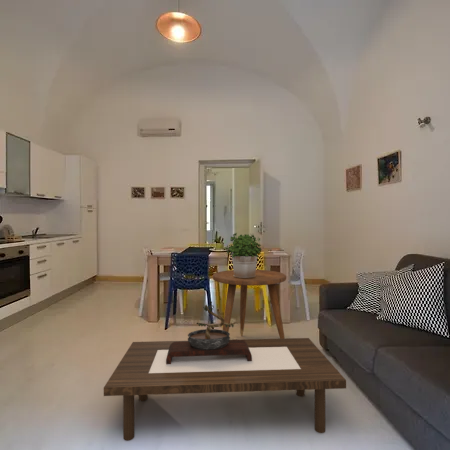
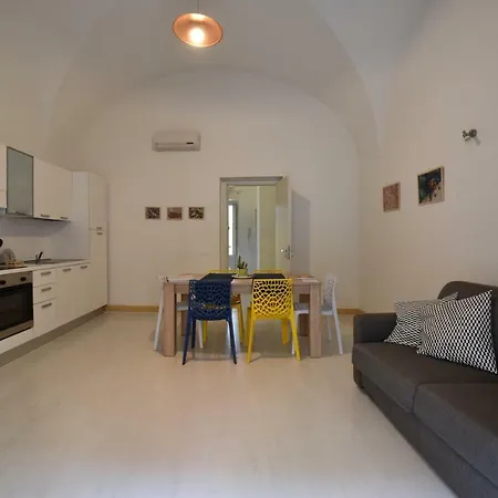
- bonsai tree (208, 327)
- potted plant (242, 253)
- side table (245, 311)
- coffee table (224, 385)
